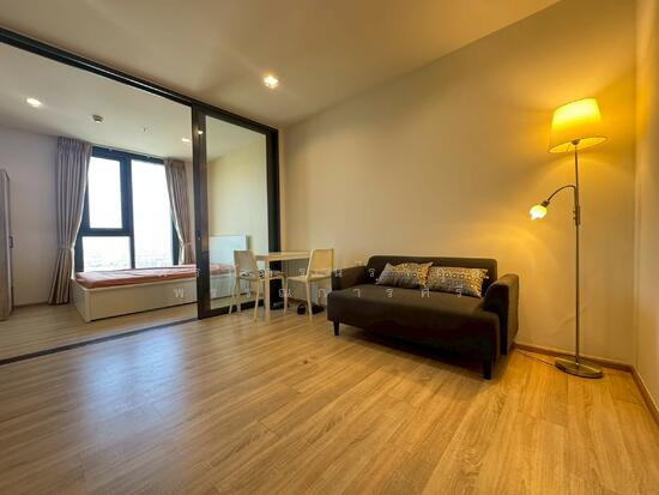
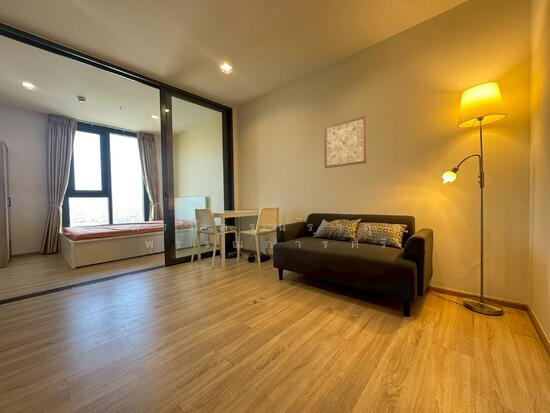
+ wall art (342, 144)
